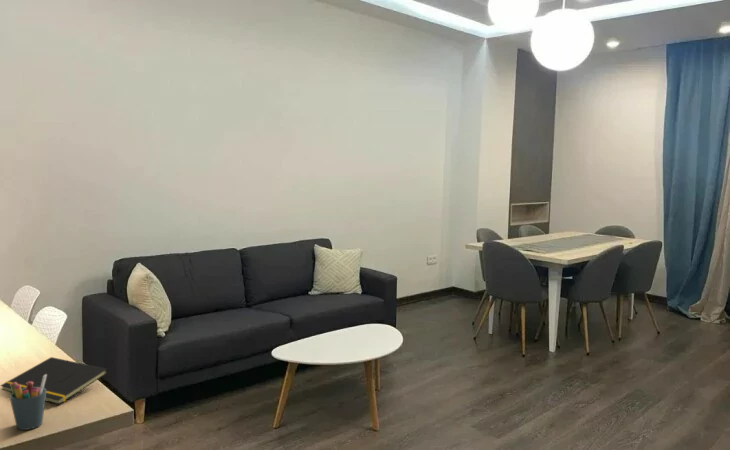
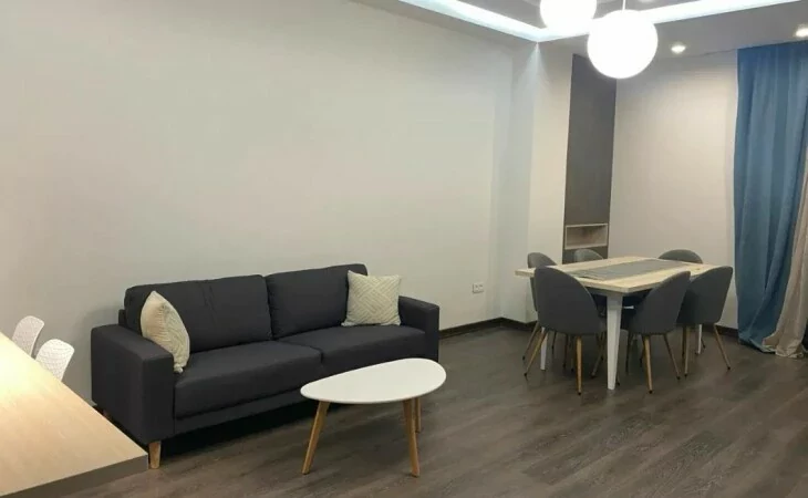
- notepad (55, 379)
- pen holder (28, 400)
